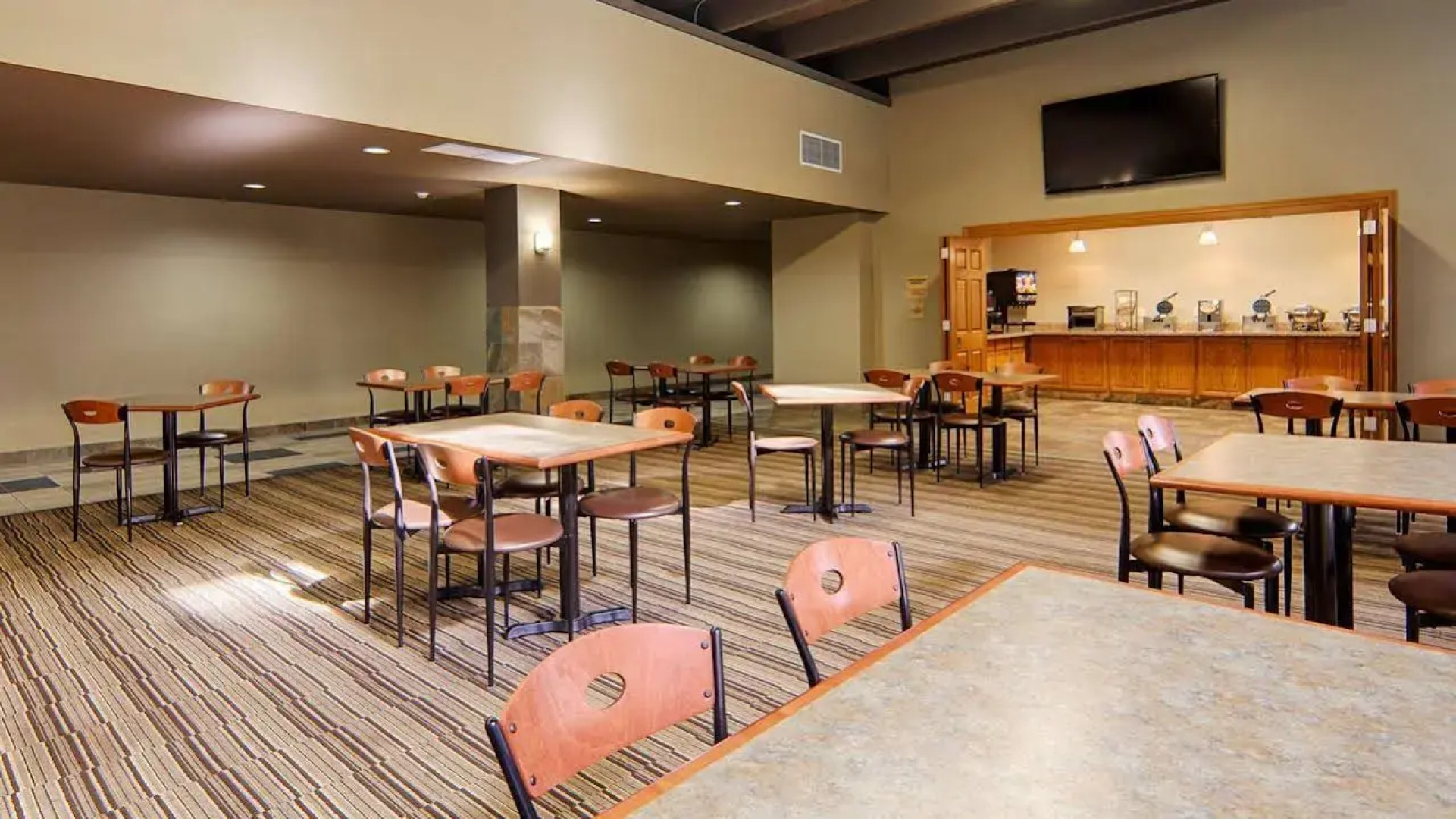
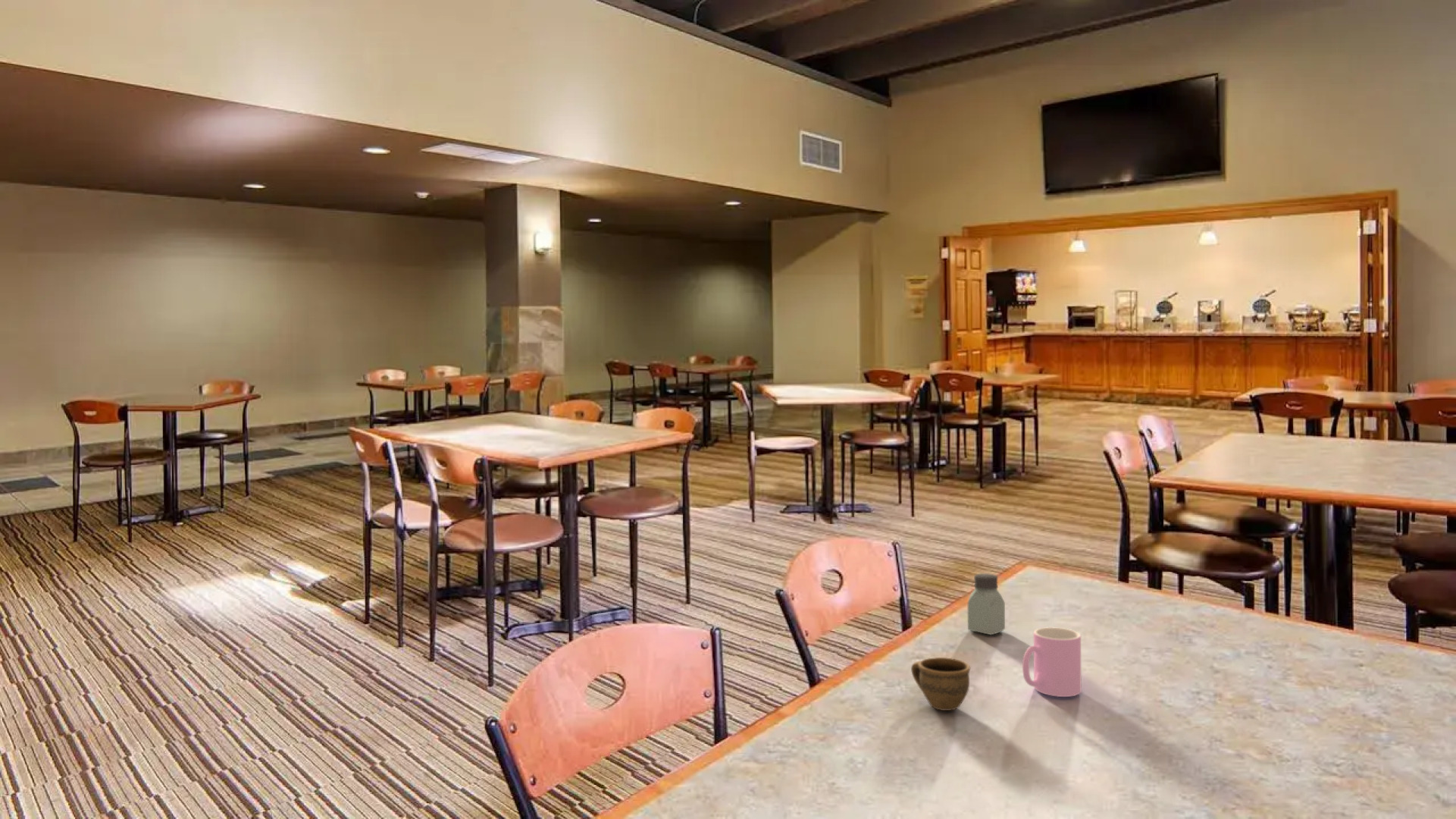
+ cup (939, 682)
+ cup (1049, 663)
+ saltshaker (986, 603)
